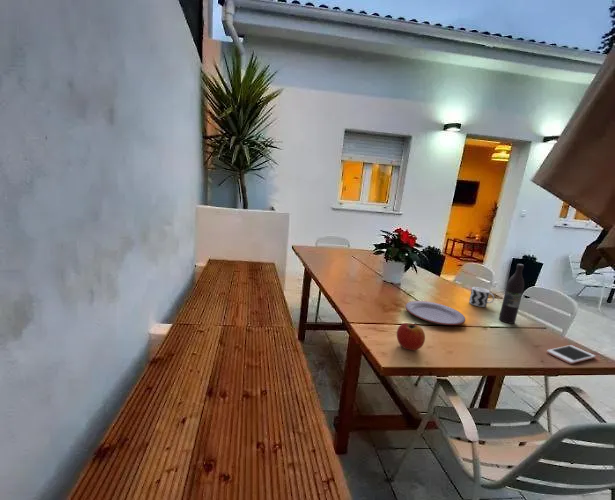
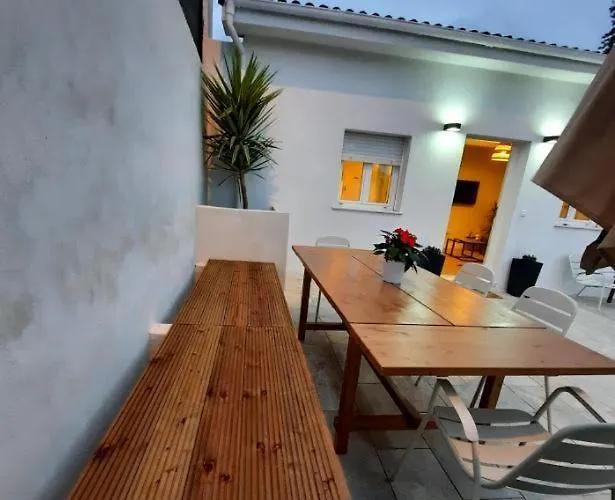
- wine bottle (513, 293)
- apple (410, 335)
- cell phone (570, 354)
- plate (434, 313)
- cup (482, 297)
